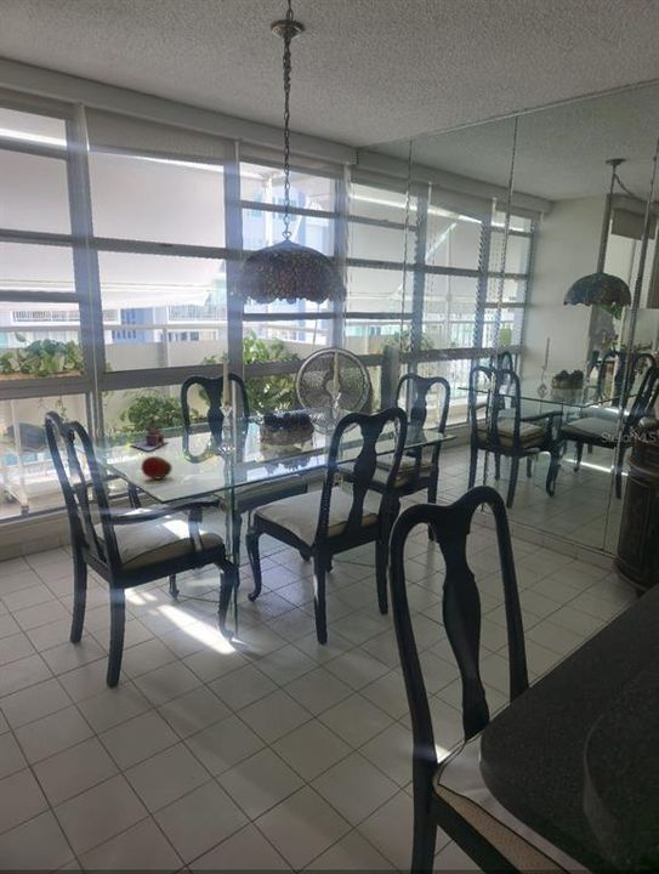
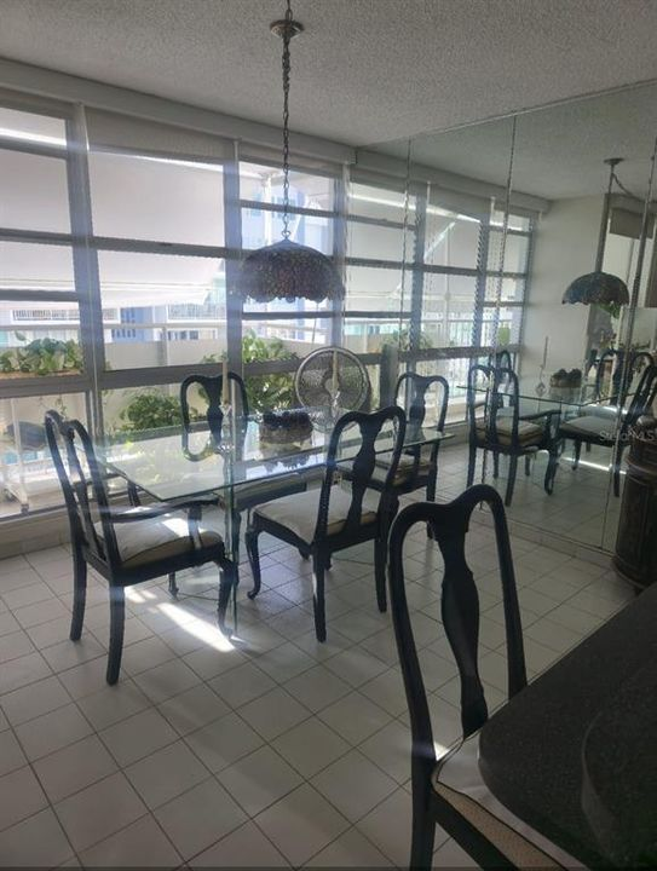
- teapot (153, 433)
- fruit (157, 467)
